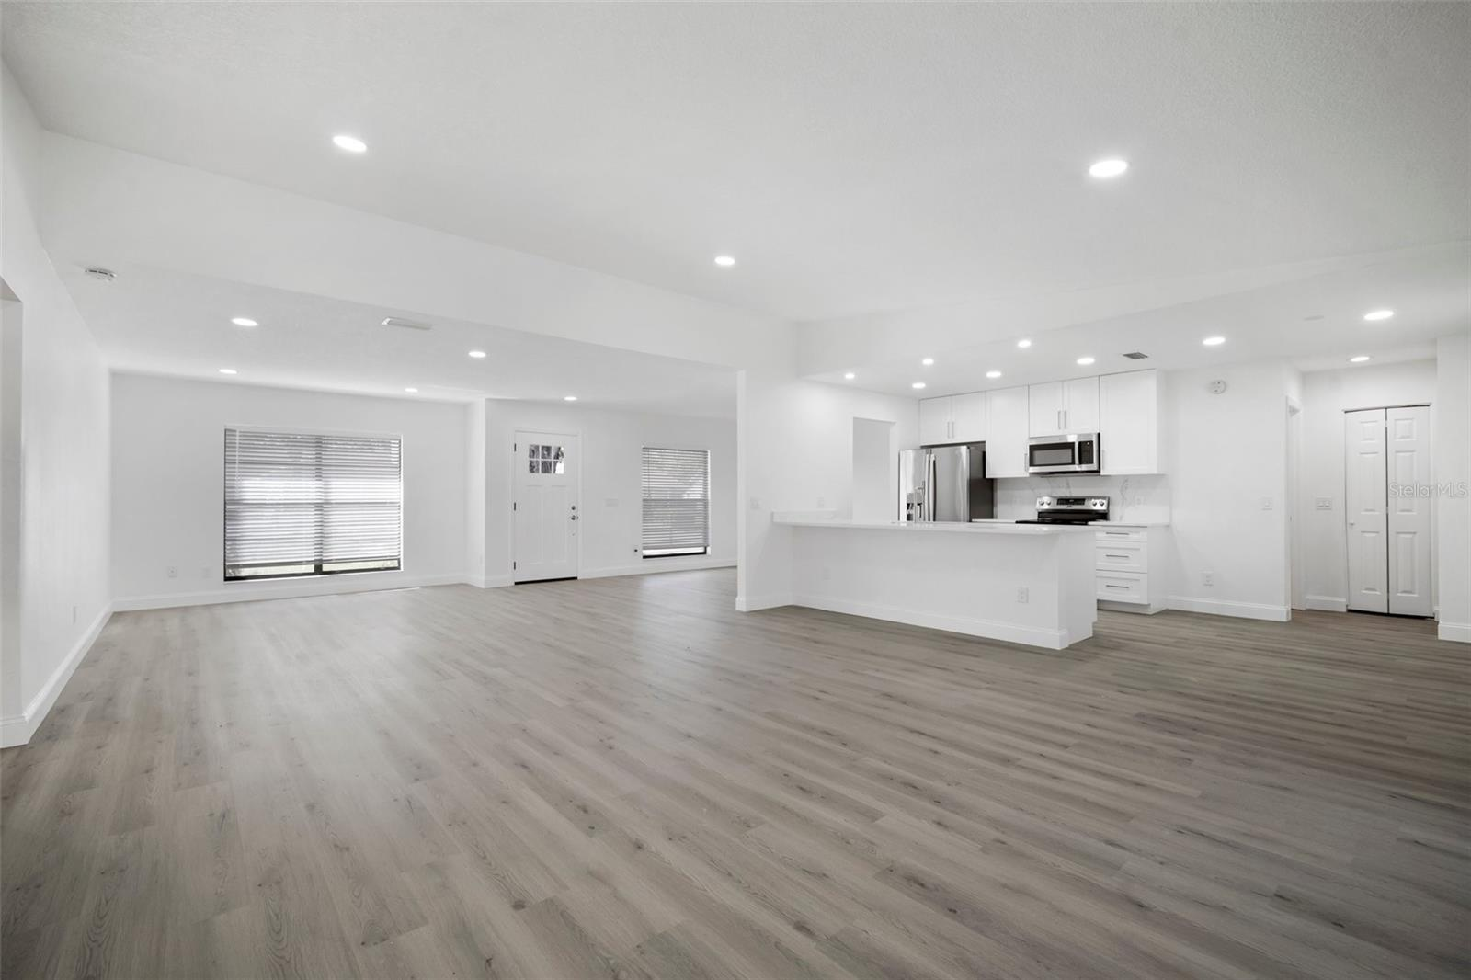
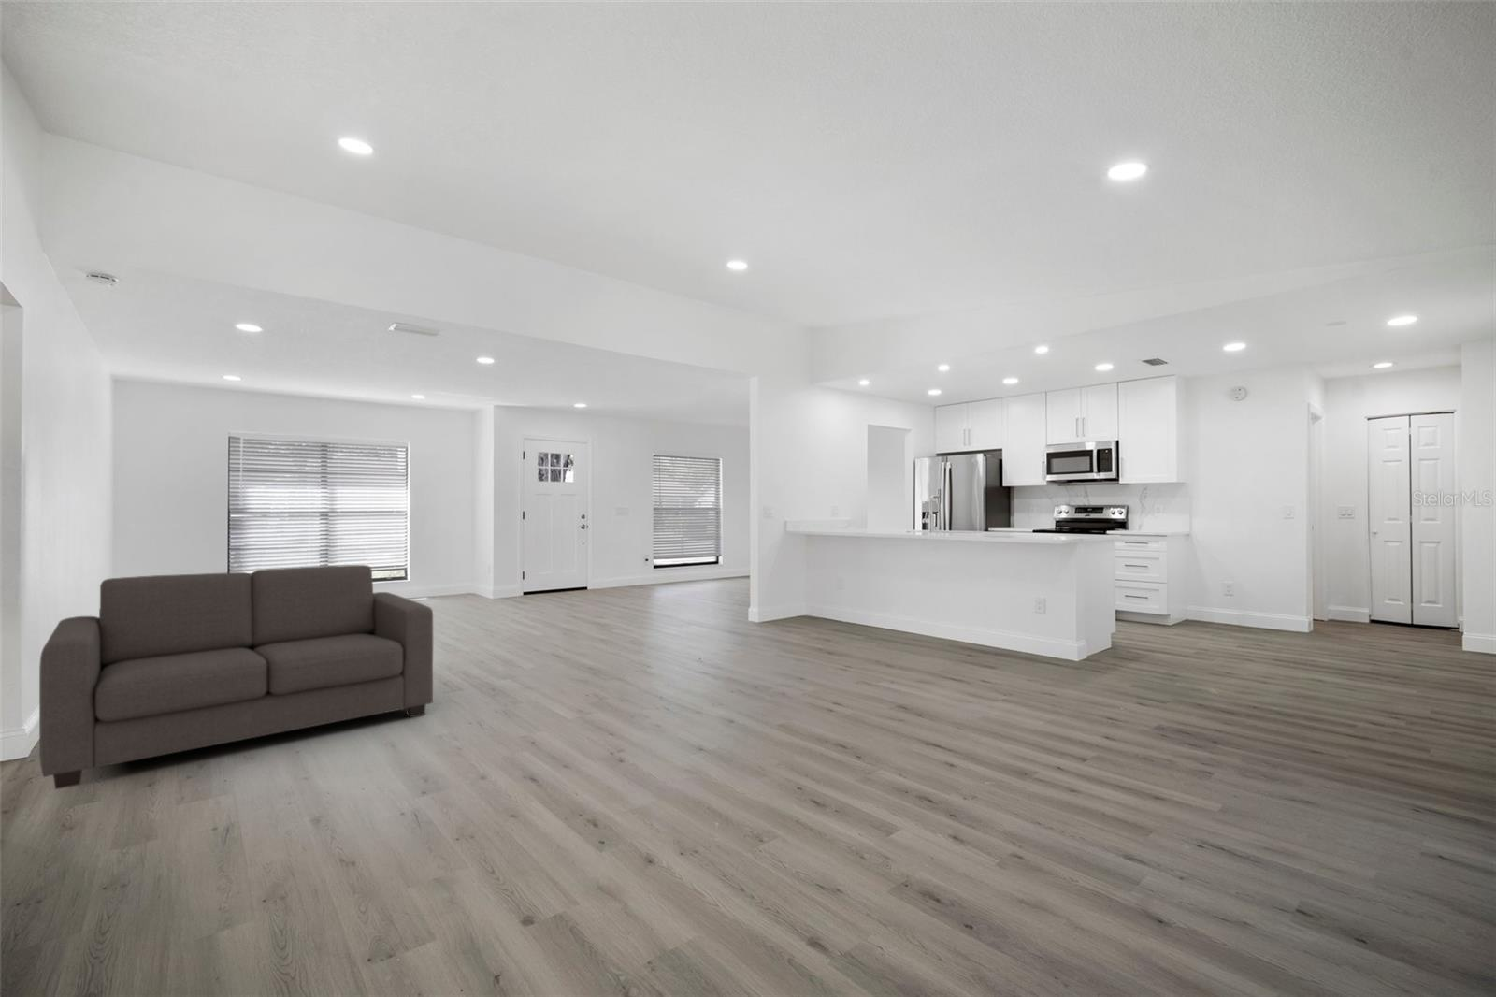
+ sofa (256, 650)
